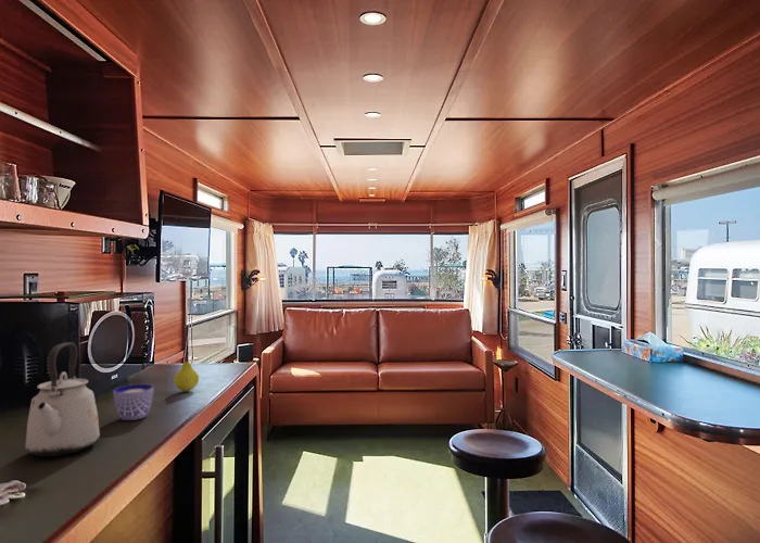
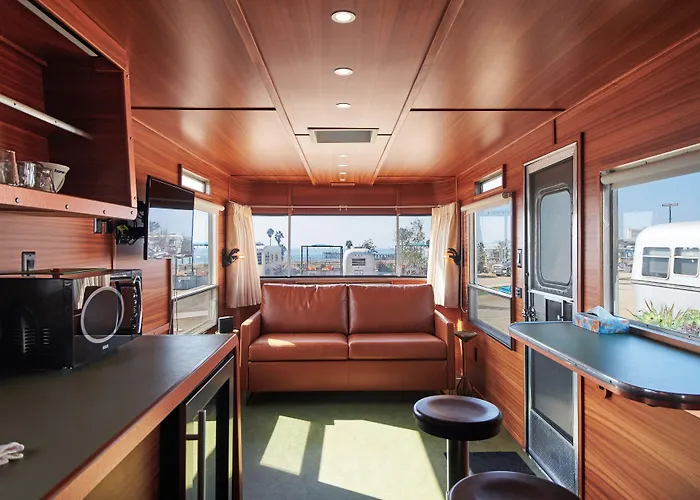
- kettle (59, 399)
- cup (135, 401)
- fruit (186, 371)
